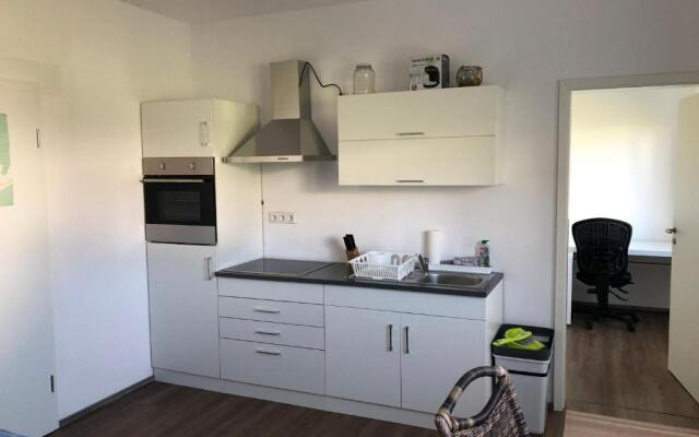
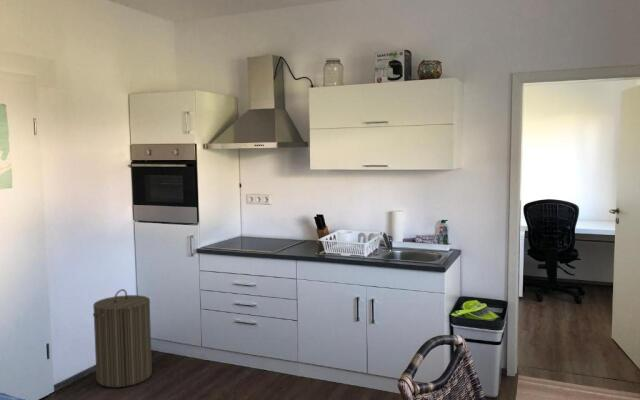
+ laundry hamper (123, 333)
